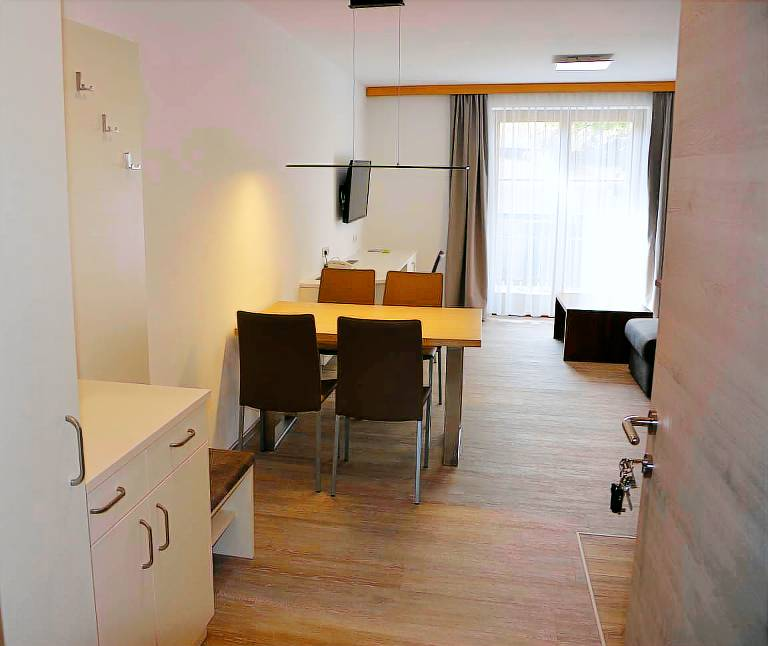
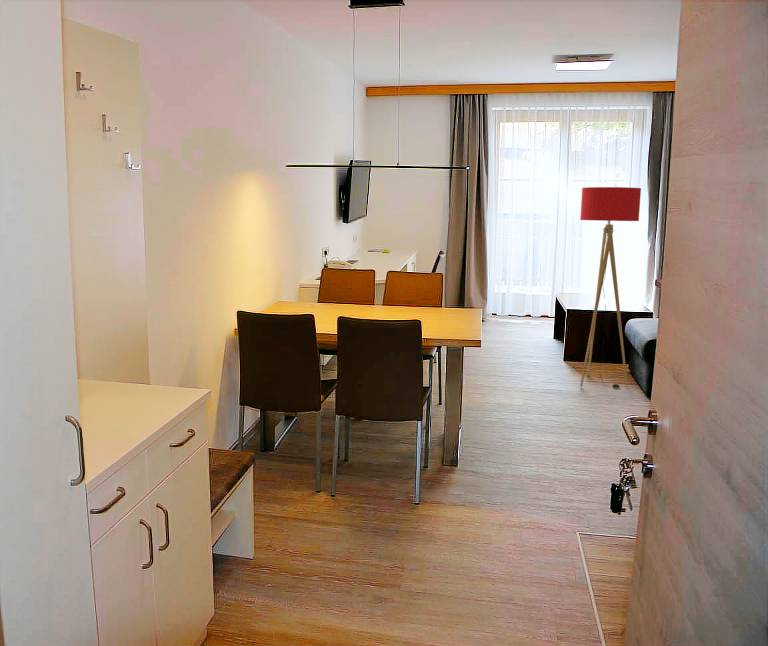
+ floor lamp (603, 289)
